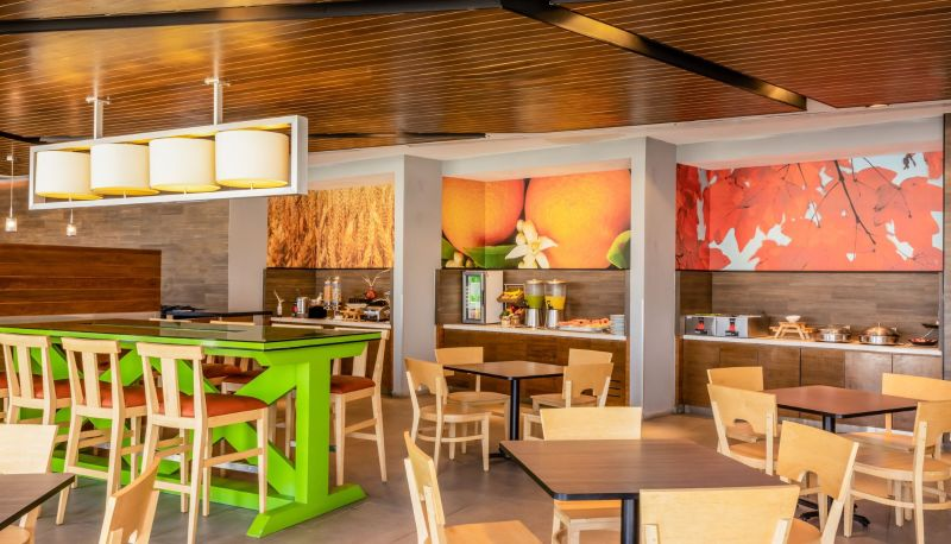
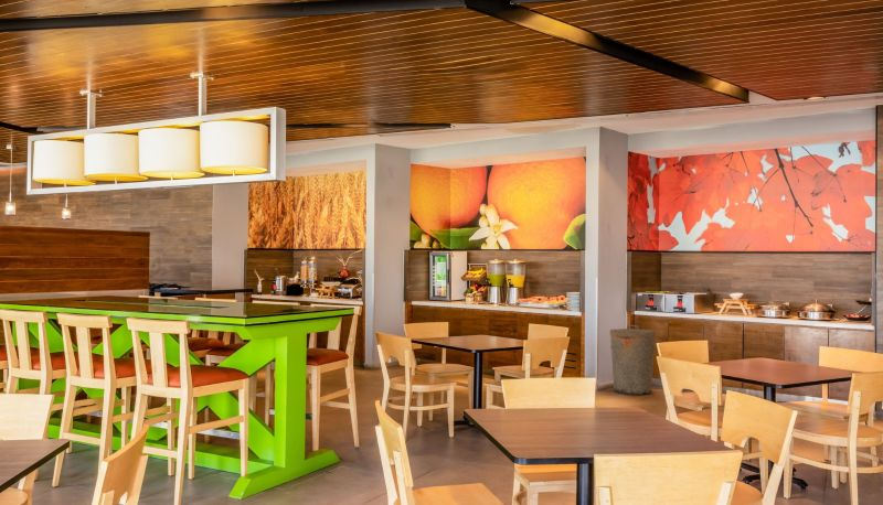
+ trash can (632, 357)
